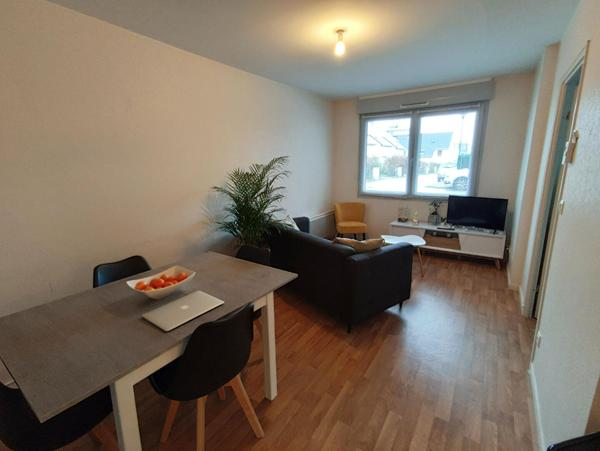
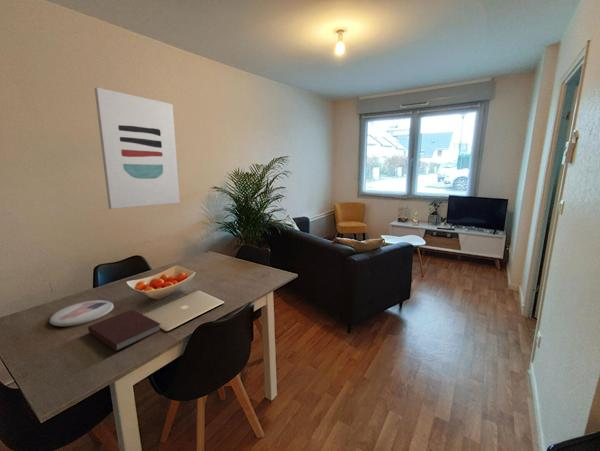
+ wall art (142, 153)
+ plate (83, 311)
+ notebook (124, 328)
